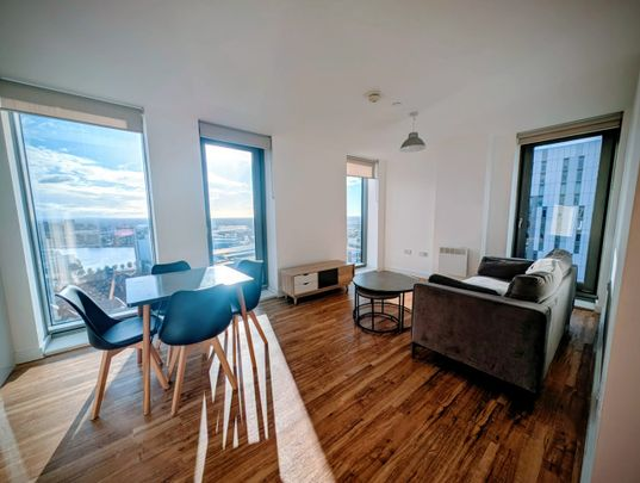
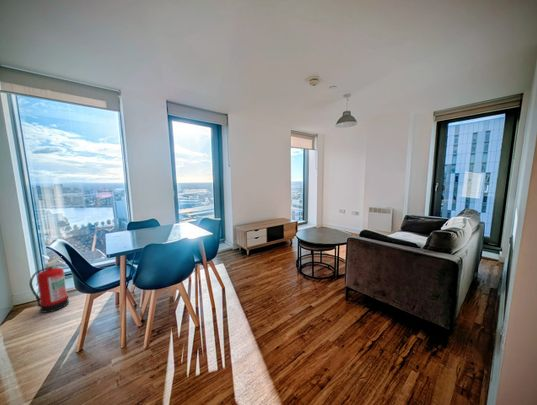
+ fire extinguisher (52, 284)
